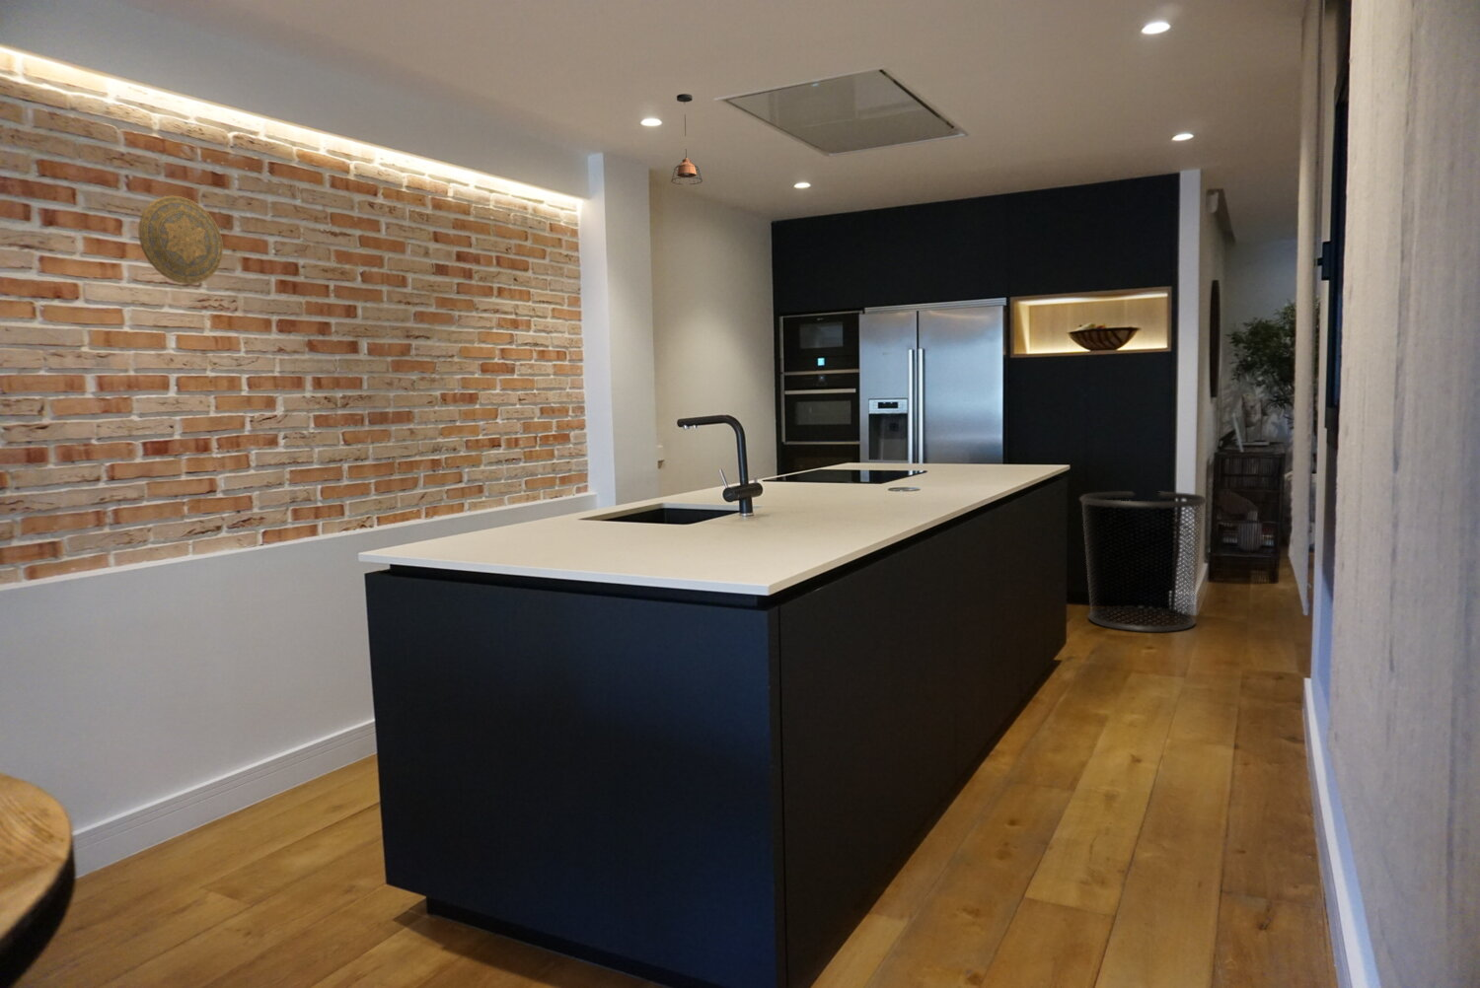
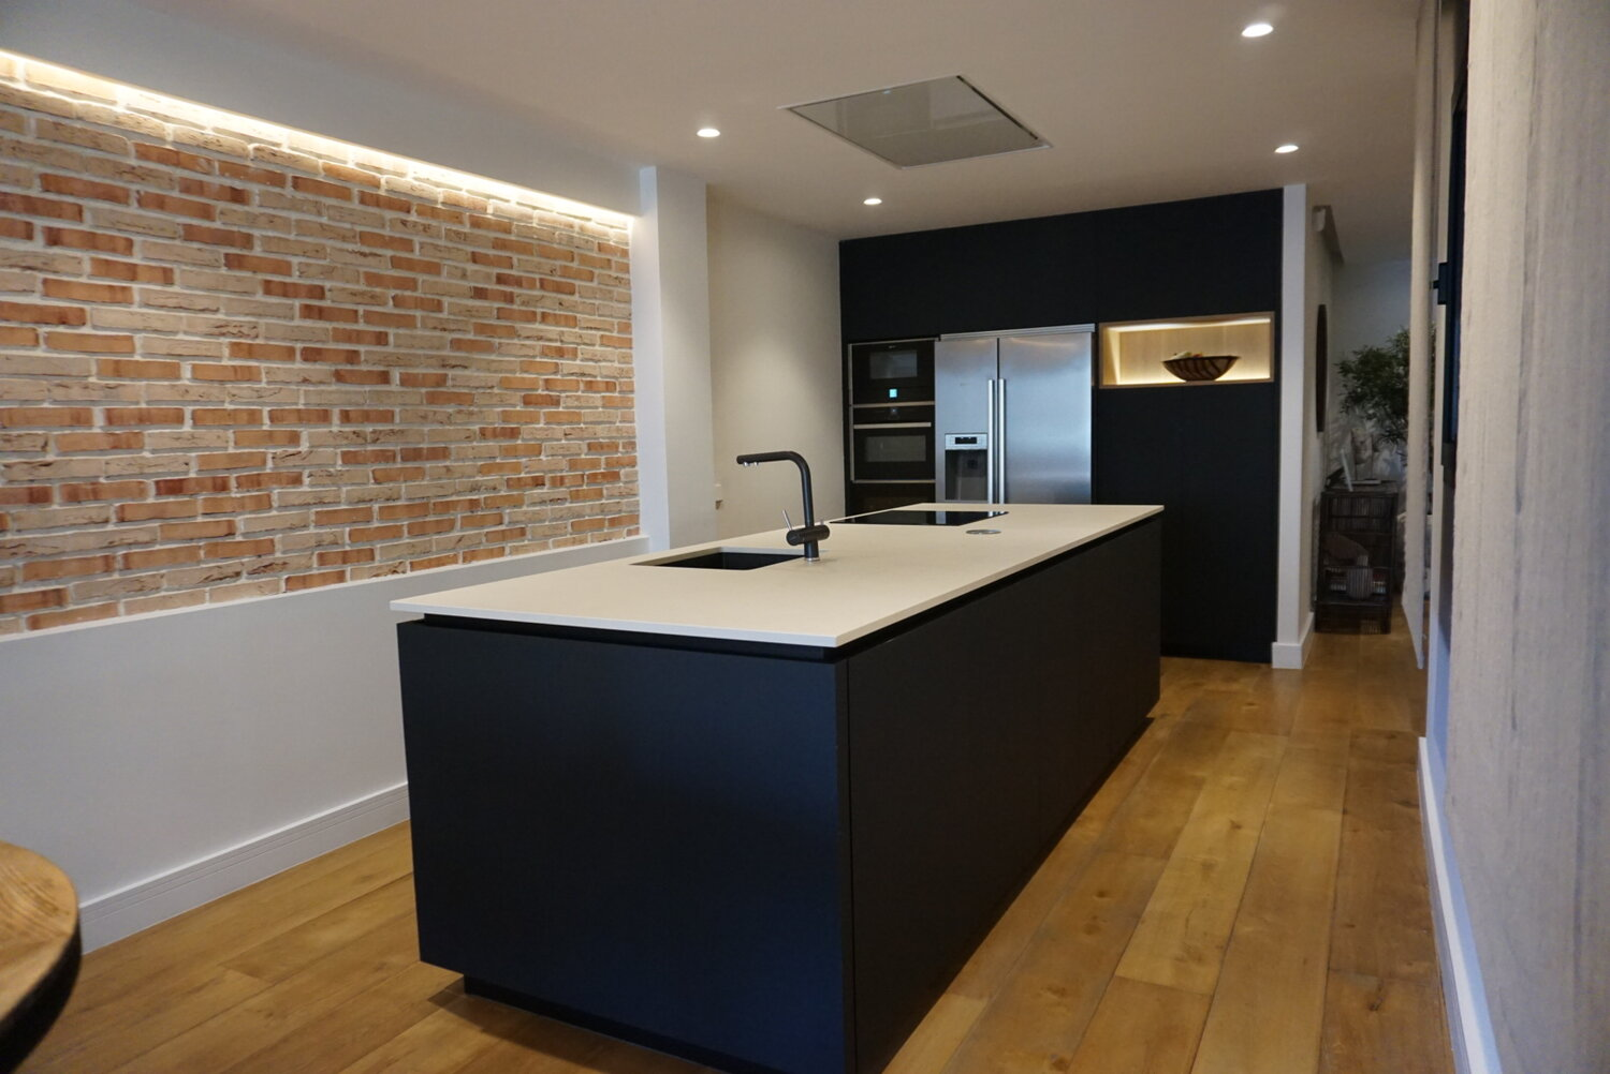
- decorative plate (184, 239)
- pendant light (685, 133)
- waste bin (1139, 559)
